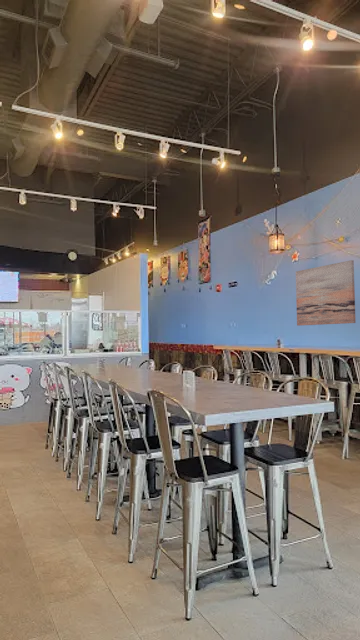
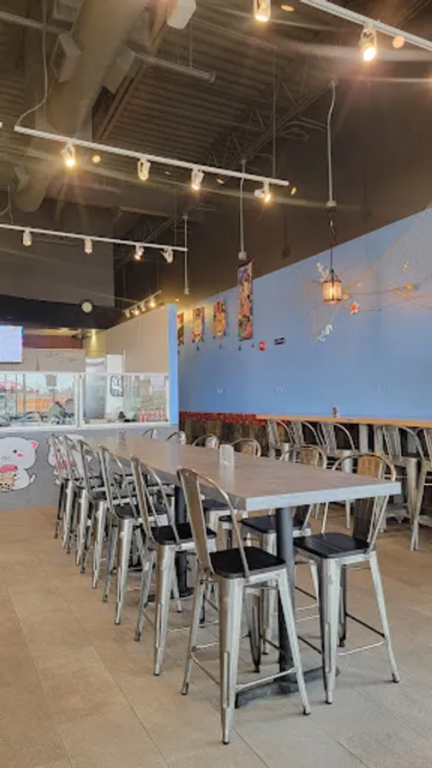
- wall art (323, 295)
